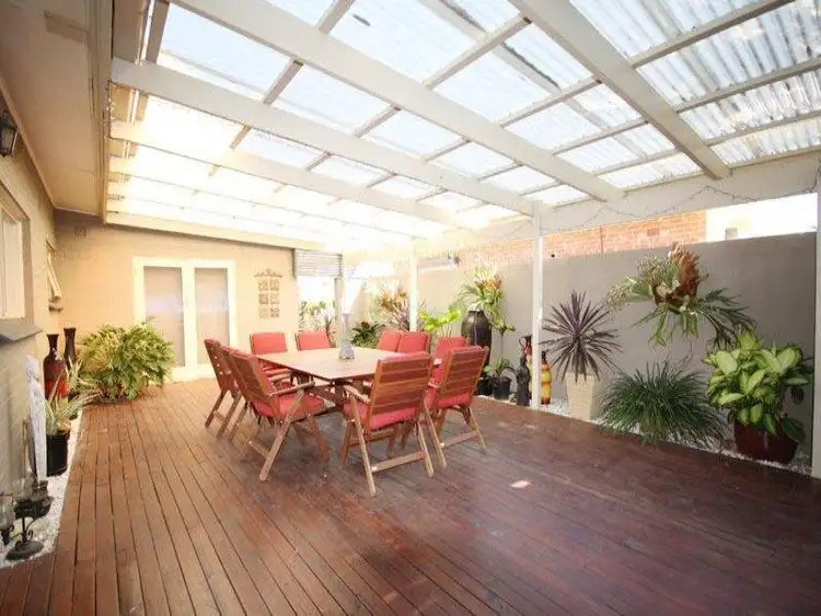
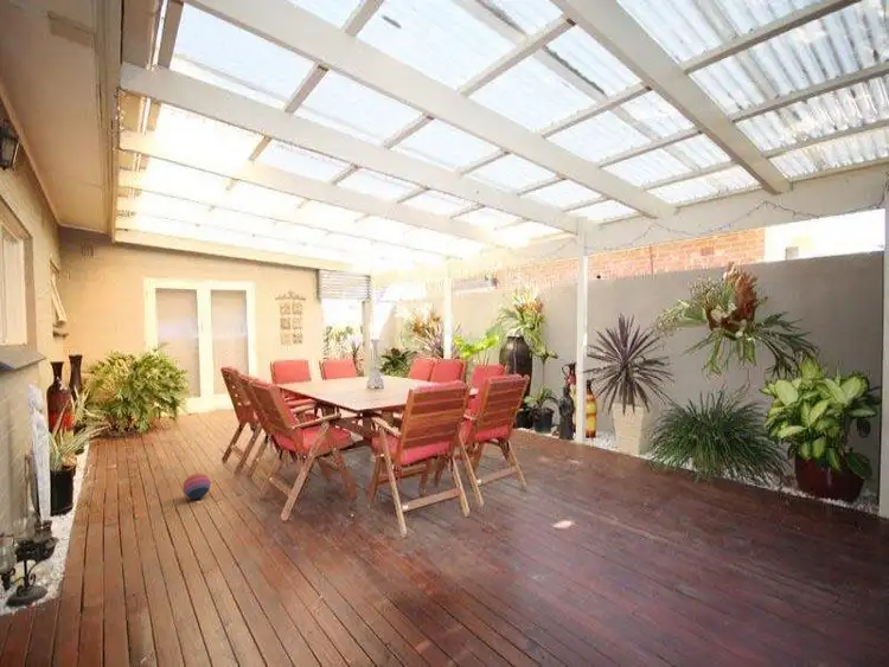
+ ball (197, 486)
